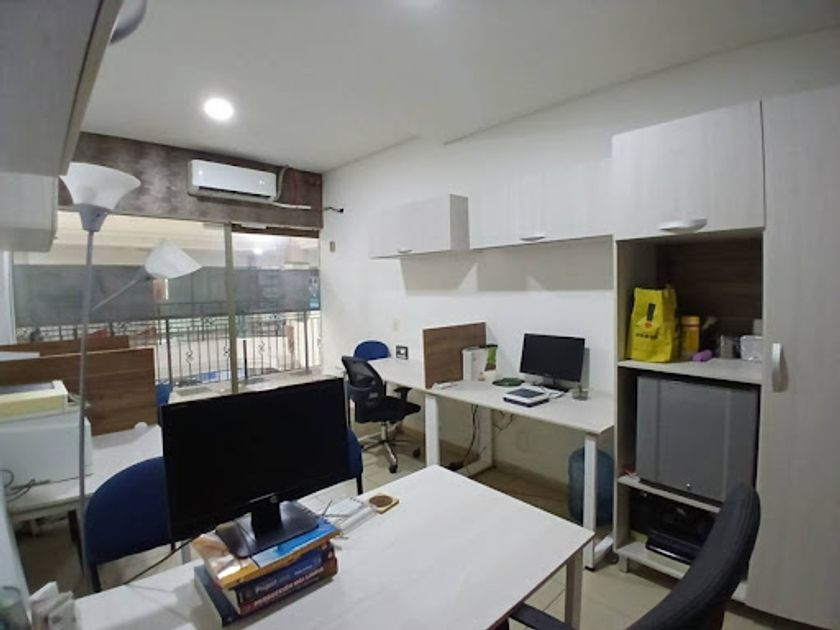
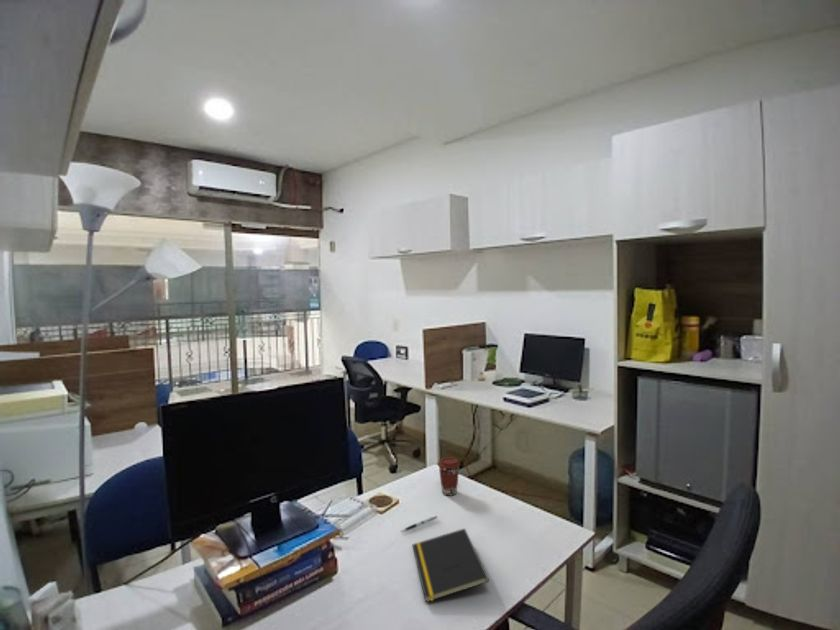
+ coffee cup (449, 476)
+ notepad (447, 561)
+ pen (419, 523)
